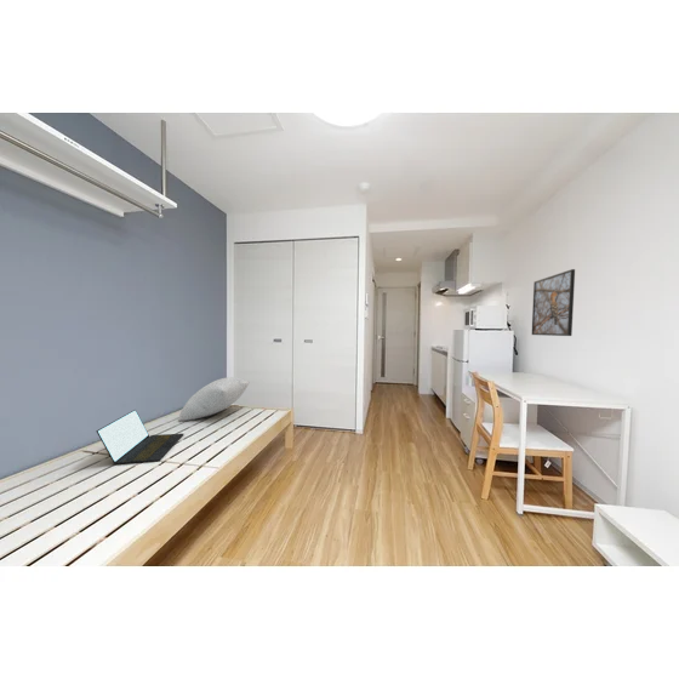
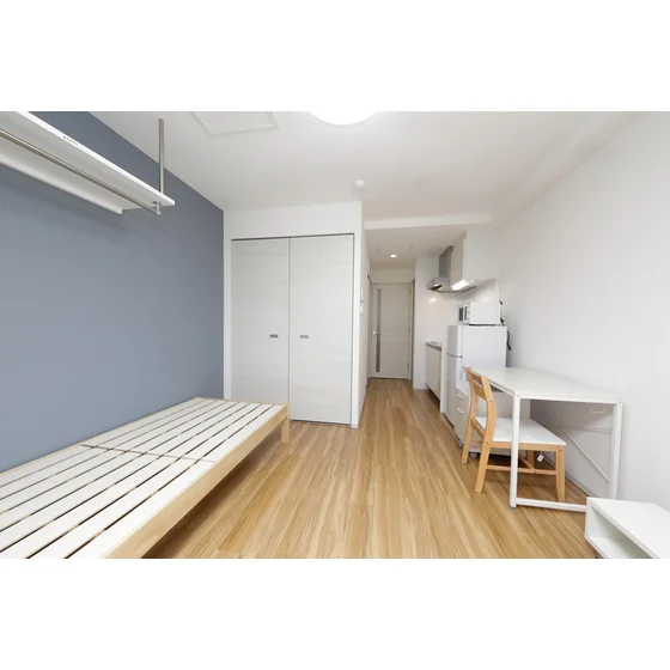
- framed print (550, 306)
- laptop (146, 433)
- pillow (216, 395)
